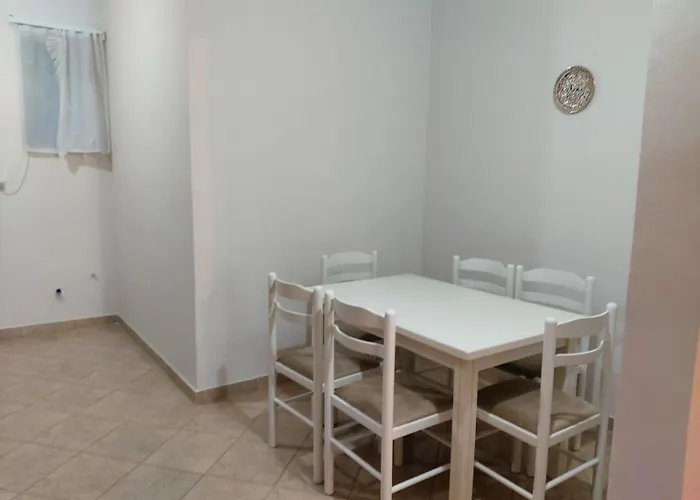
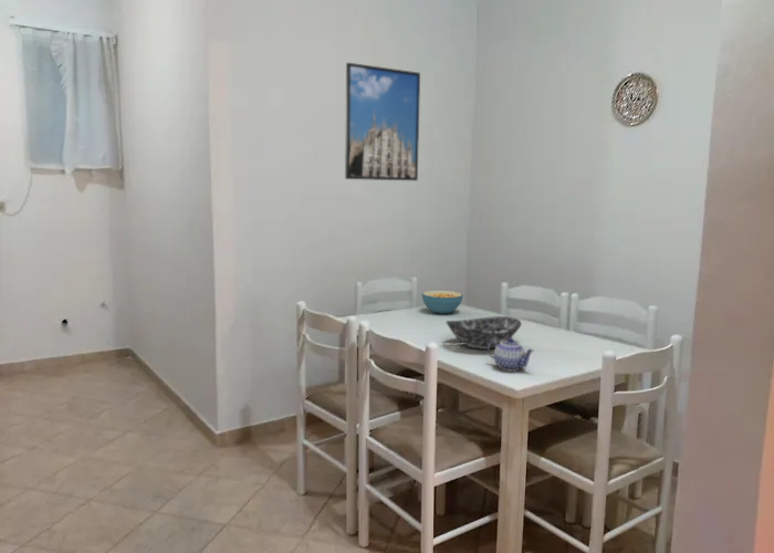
+ teapot (510, 353)
+ bowl (483, 333)
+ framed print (383, 124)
+ cereal bowl (441, 303)
